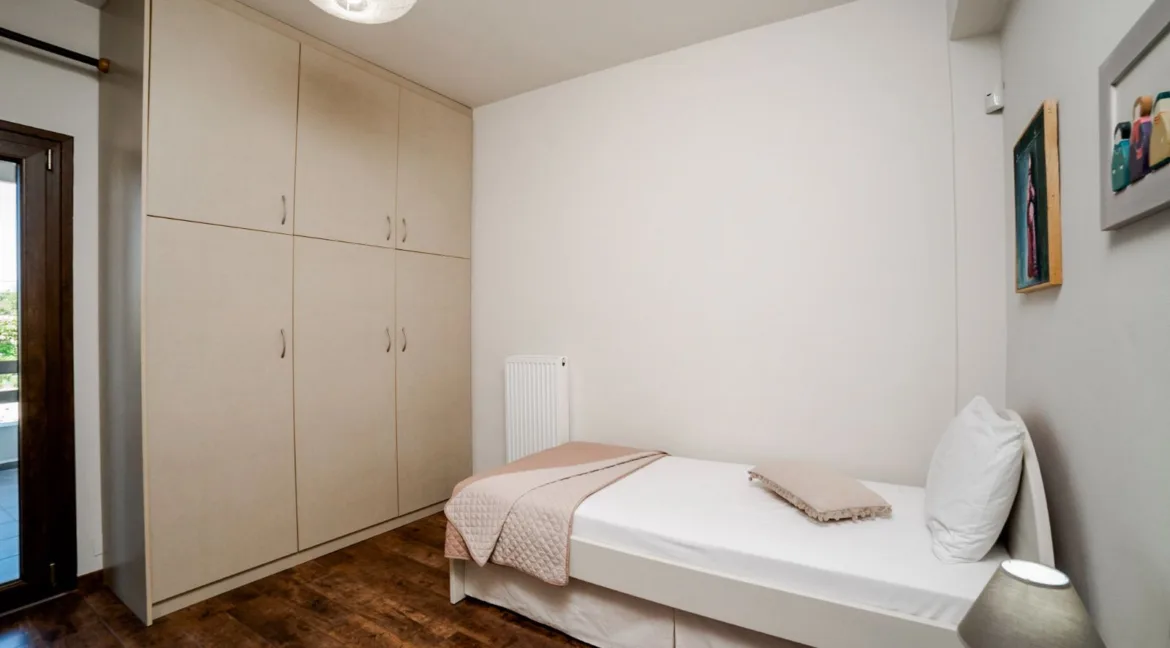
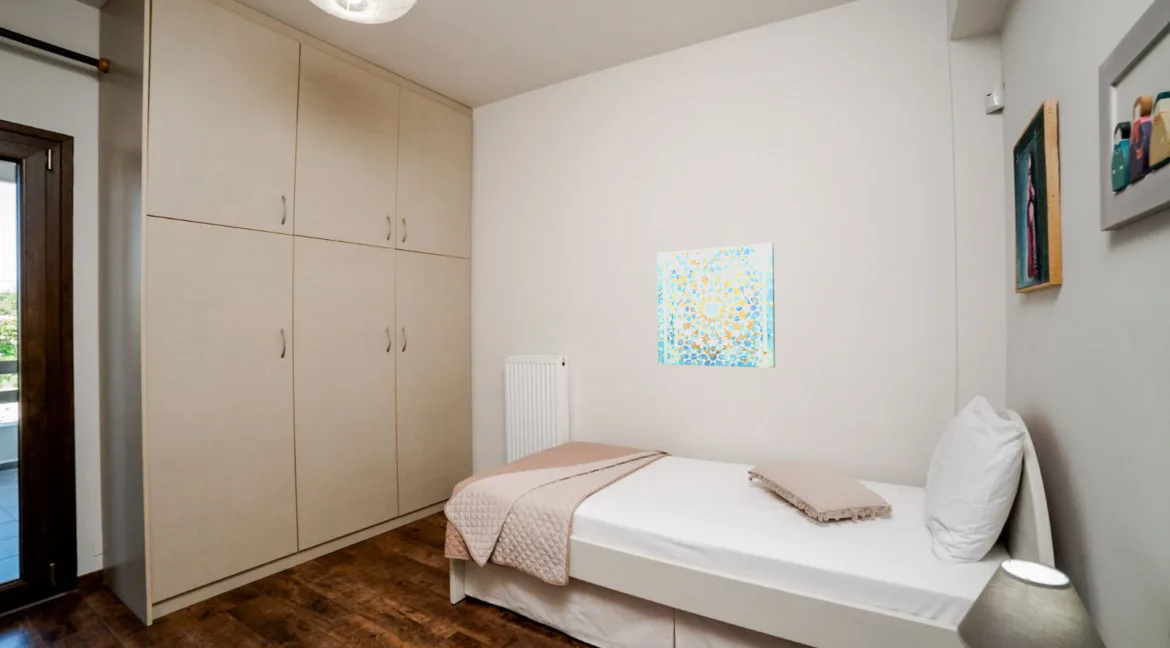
+ wall art (712, 307)
